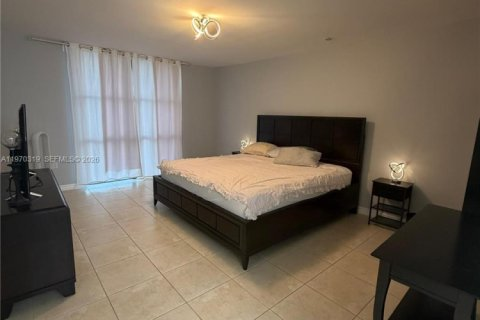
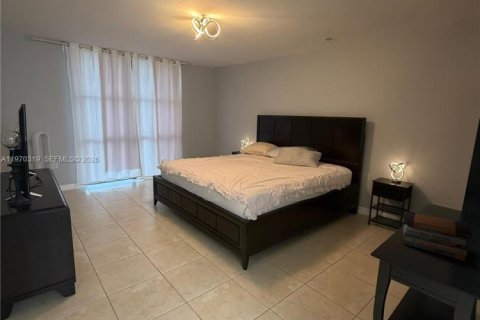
+ book stack (433, 233)
